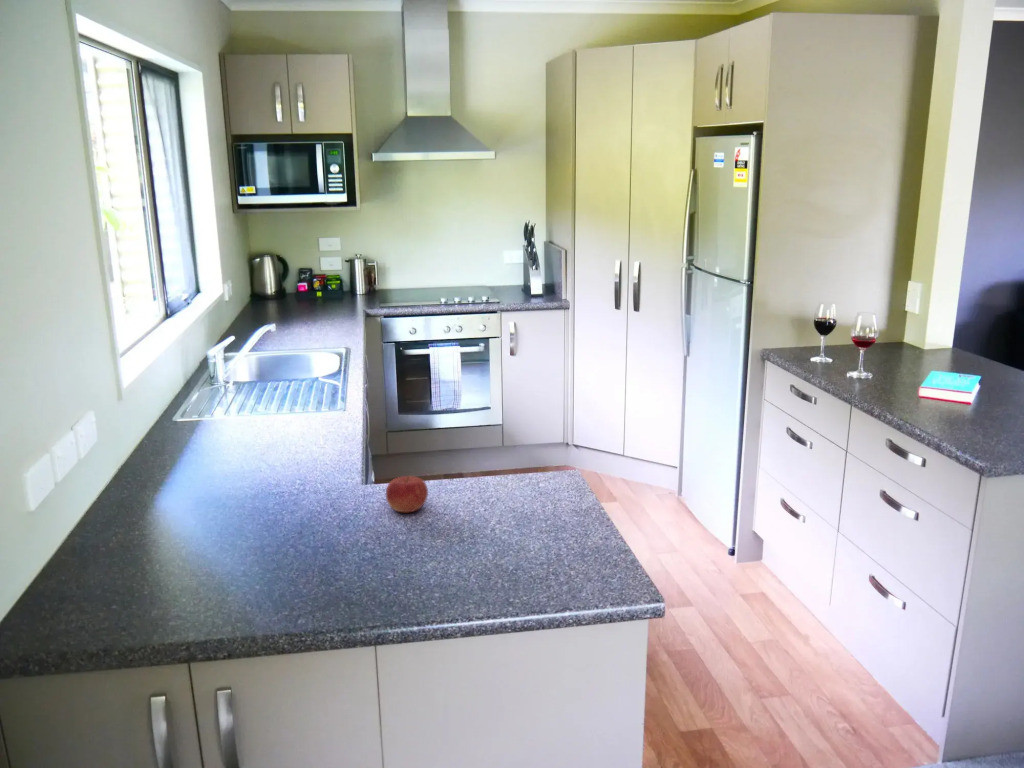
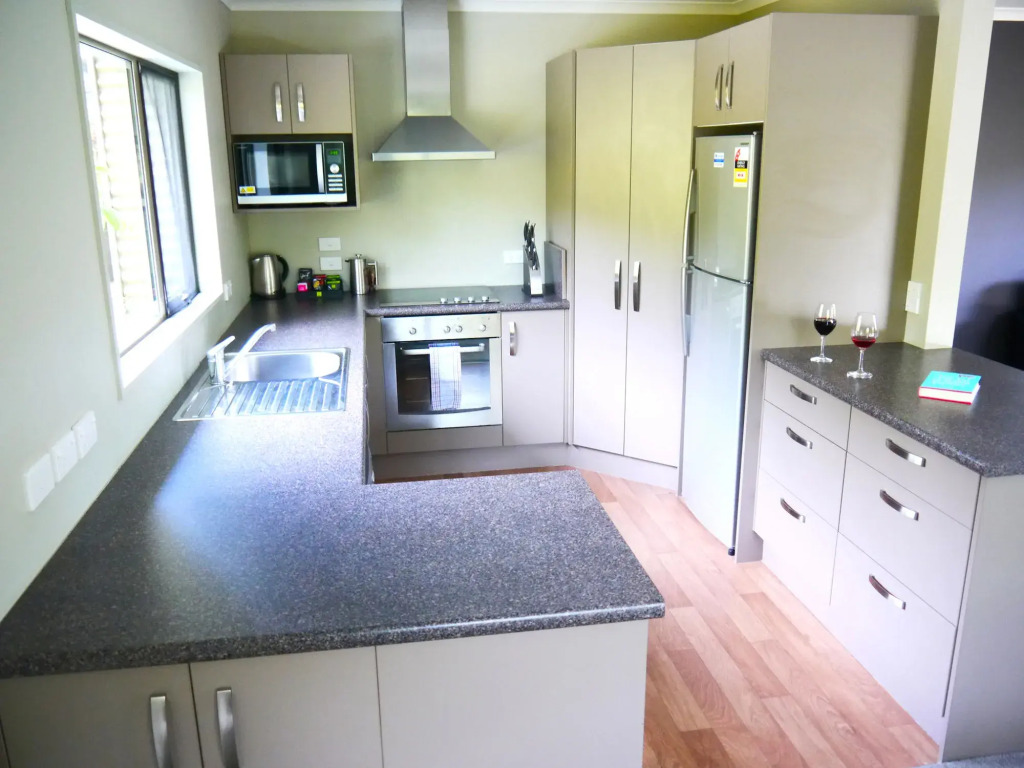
- fruit (406, 492)
